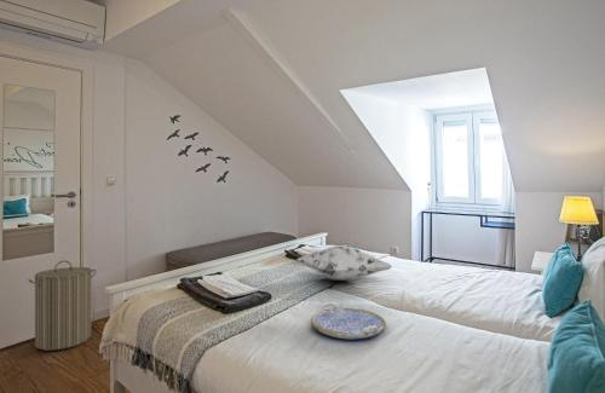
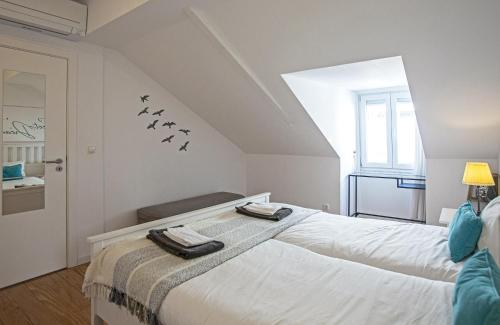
- serving tray (347, 320)
- laundry hamper (64, 300)
- decorative pillow (341, 262)
